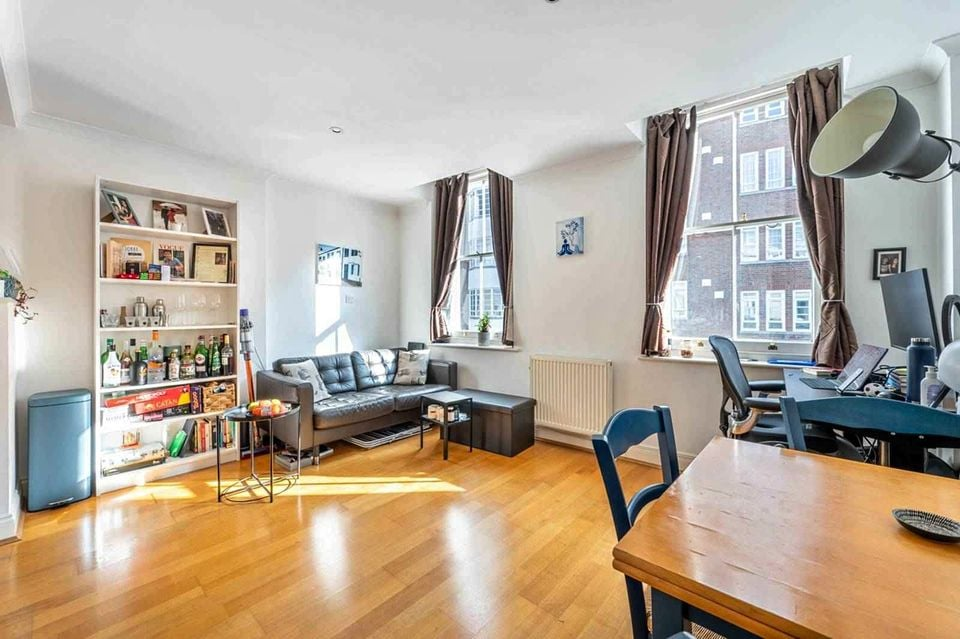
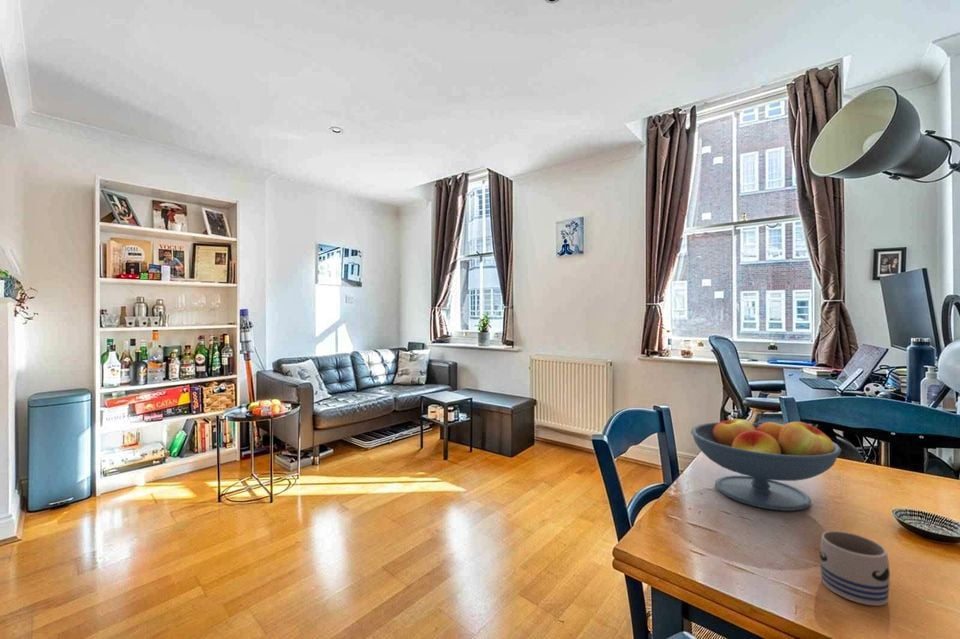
+ mug (855, 562)
+ fruit bowl (759, 455)
